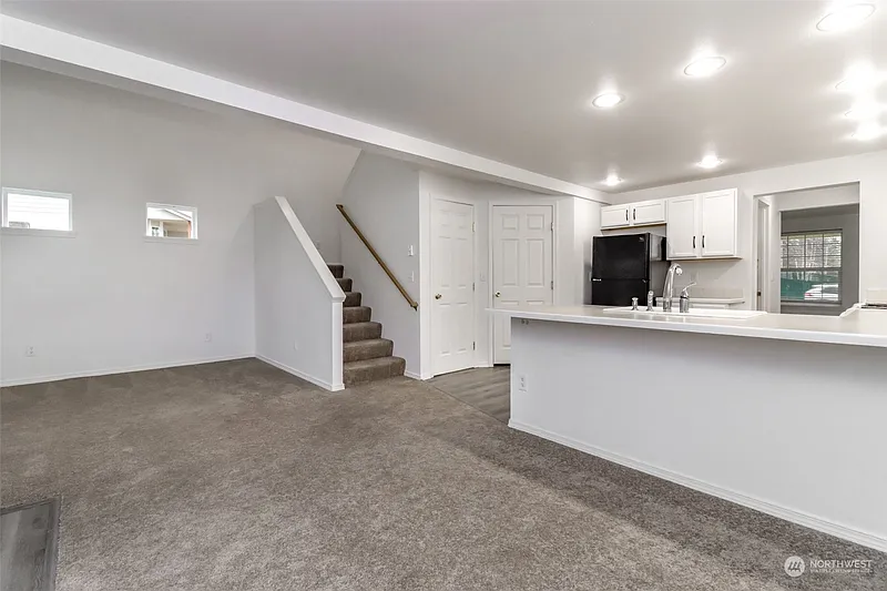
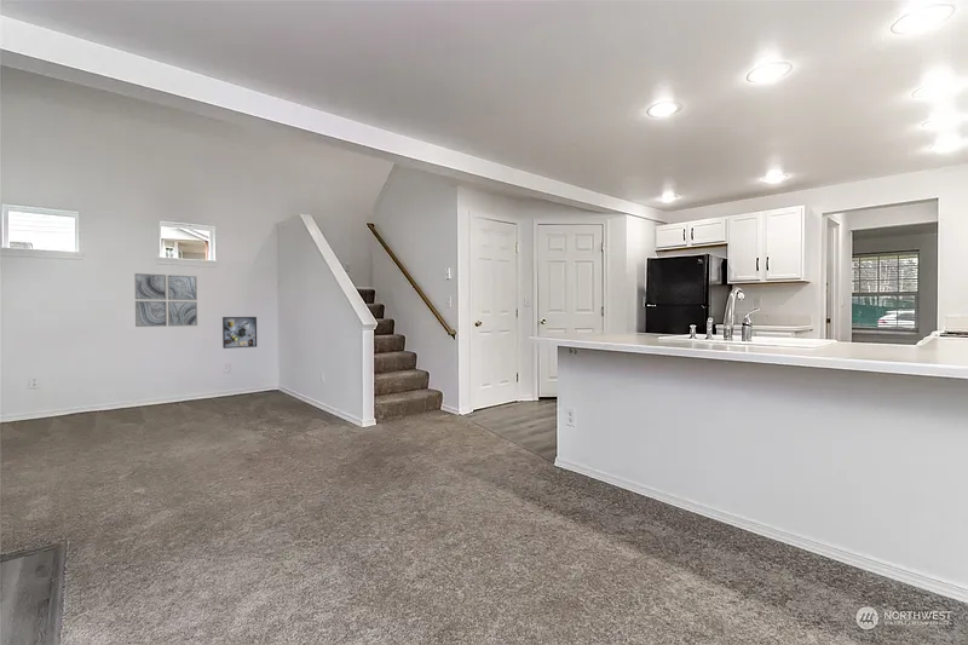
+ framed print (240, 332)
+ wall art (166, 299)
